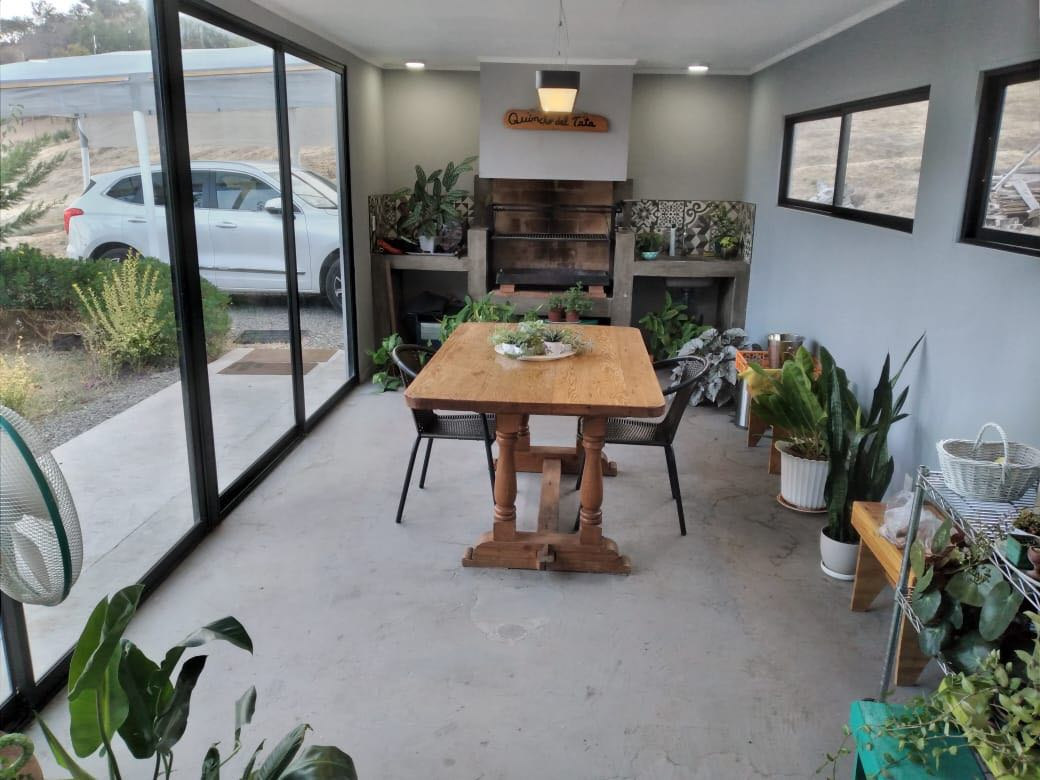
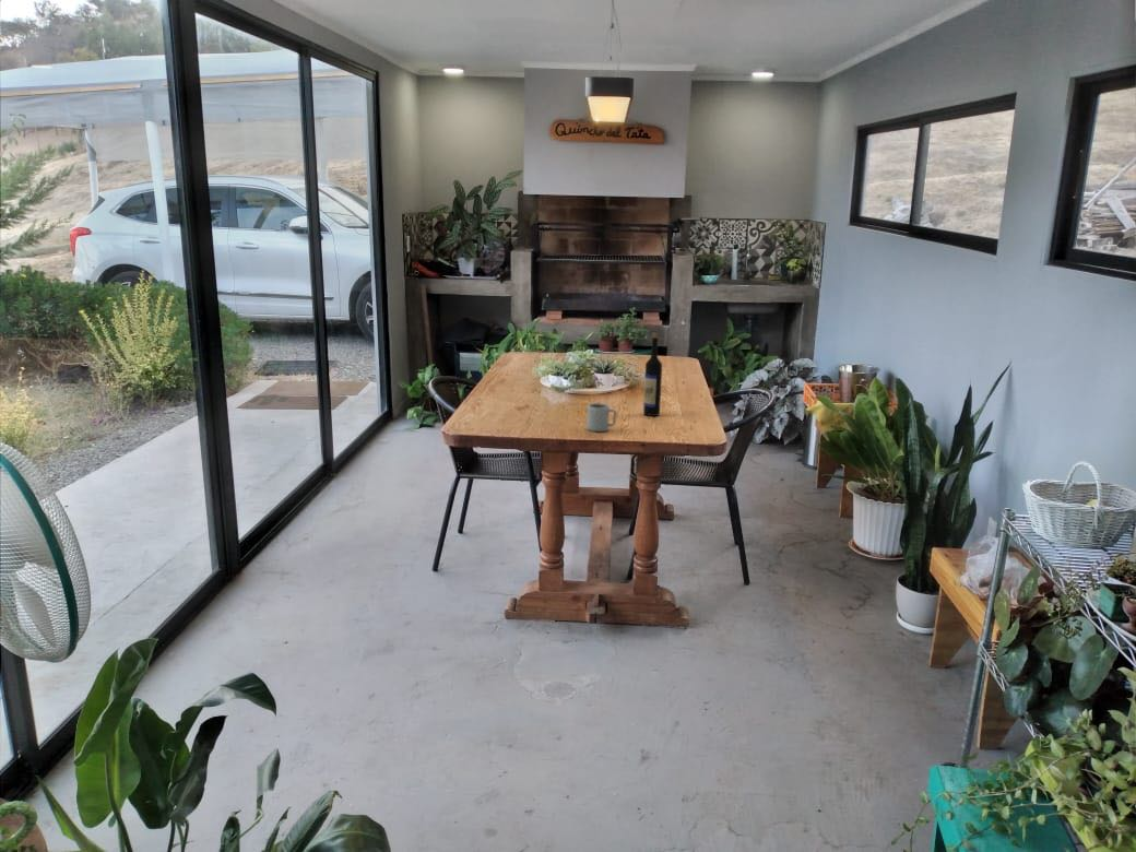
+ cup (601, 417)
+ wine bottle (653, 374)
